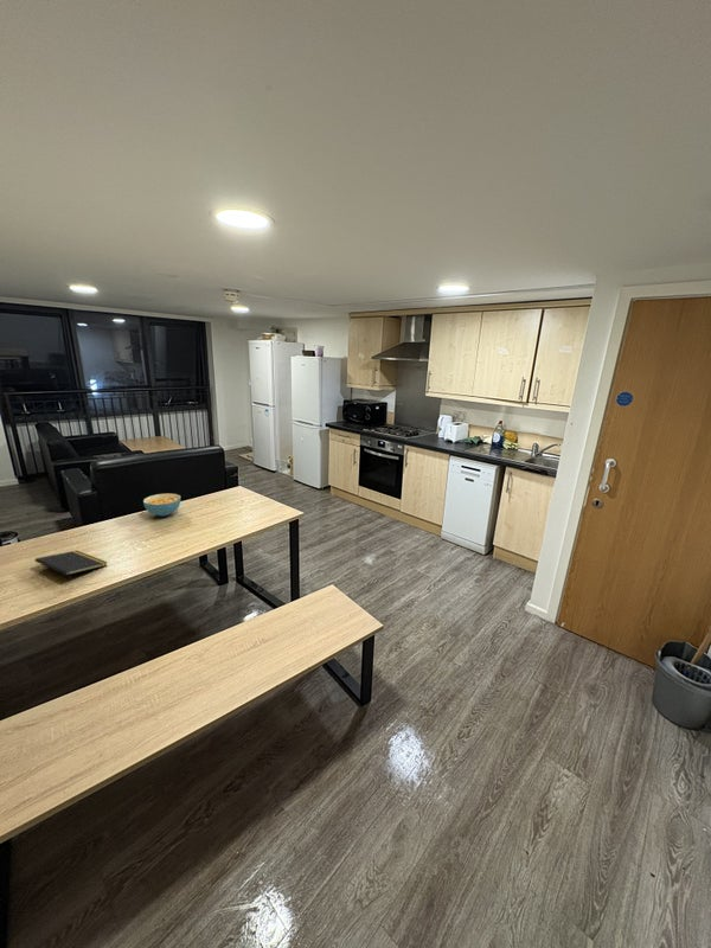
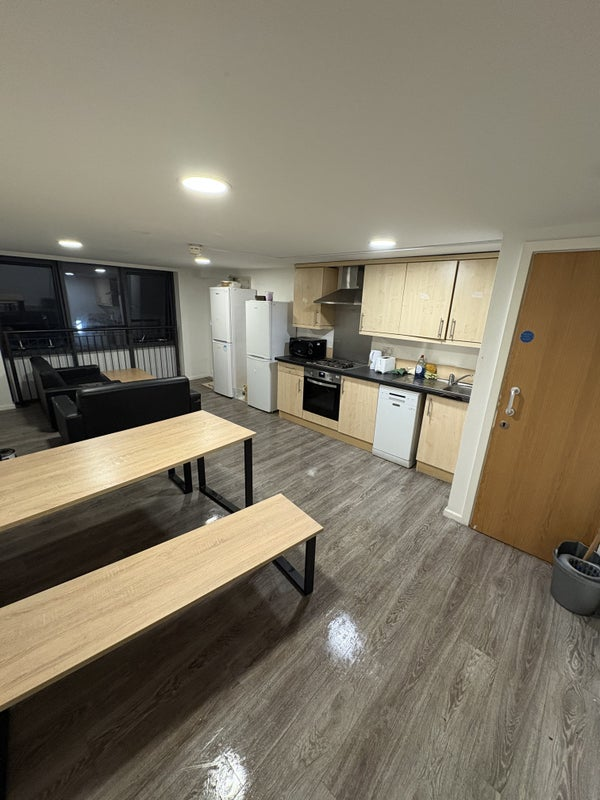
- cereal bowl (162, 506)
- notepad (71, 562)
